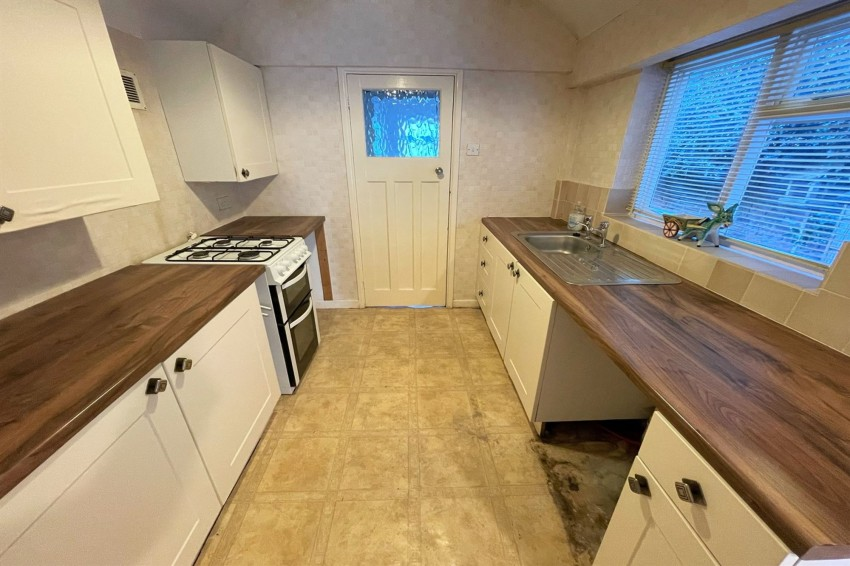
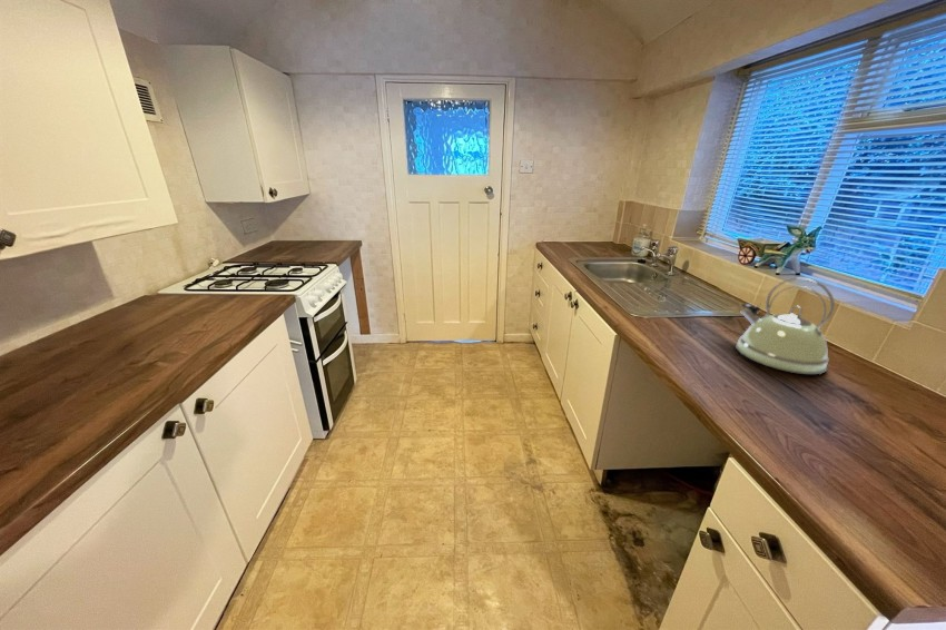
+ kettle (786, 316)
